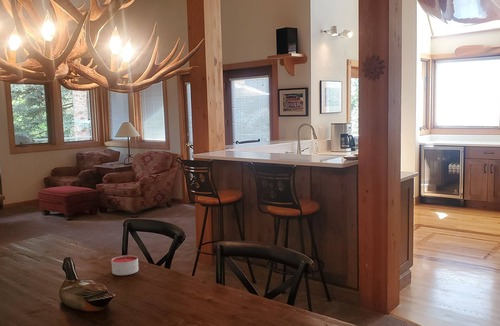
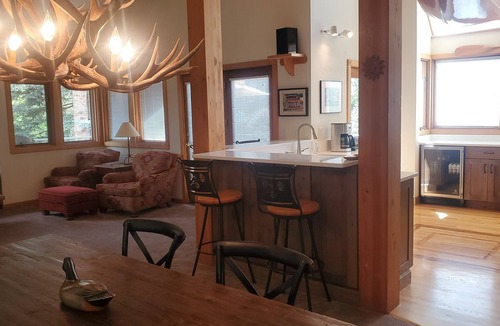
- candle (125, 264)
